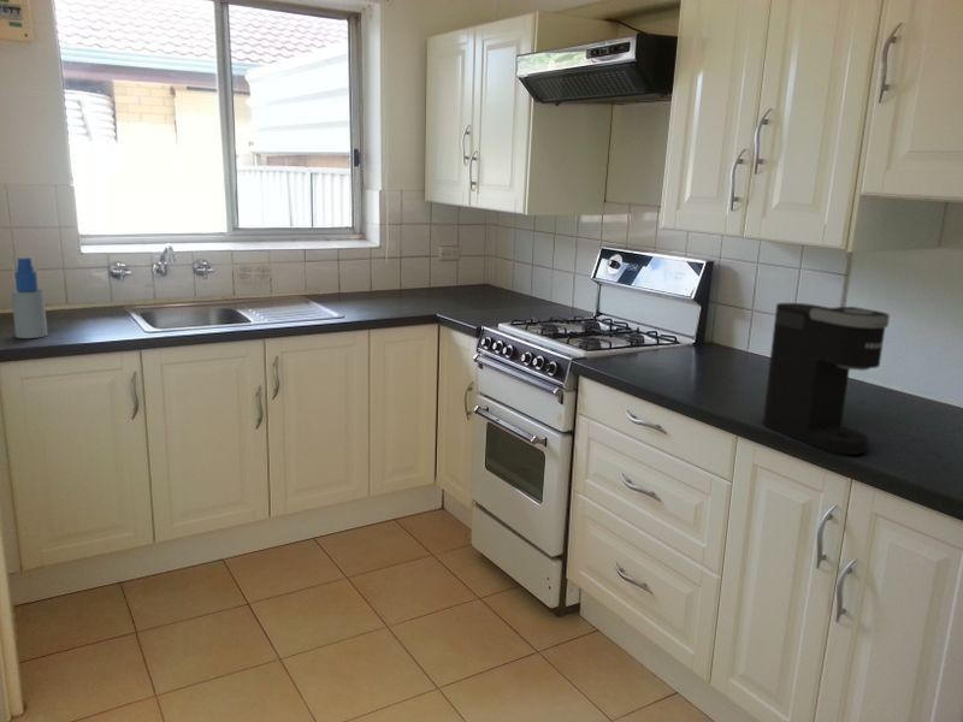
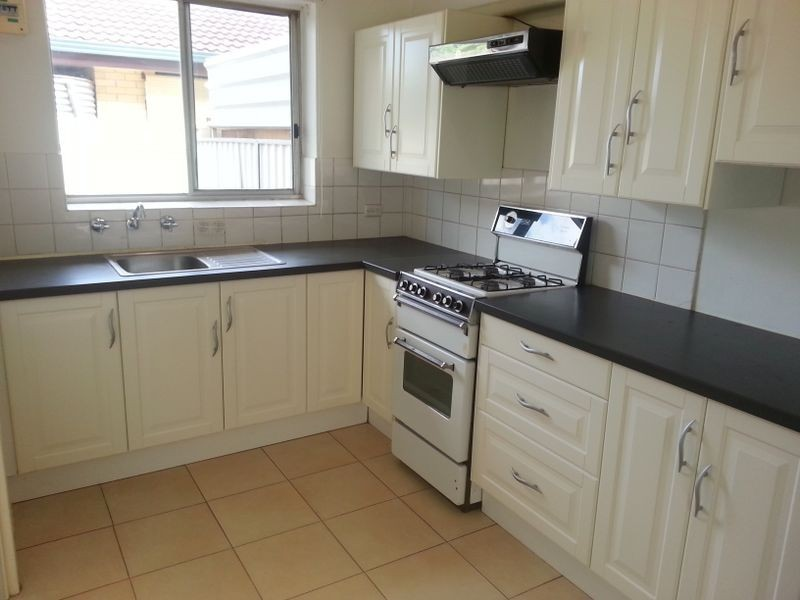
- spray bottle (28, 297)
- coffee maker (821, 372)
